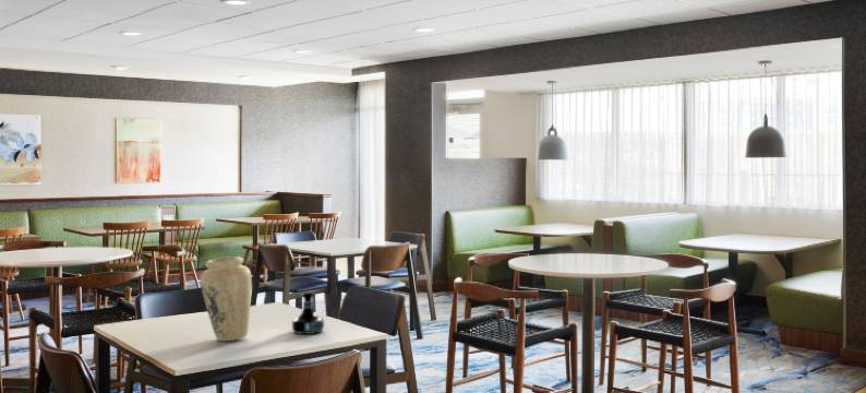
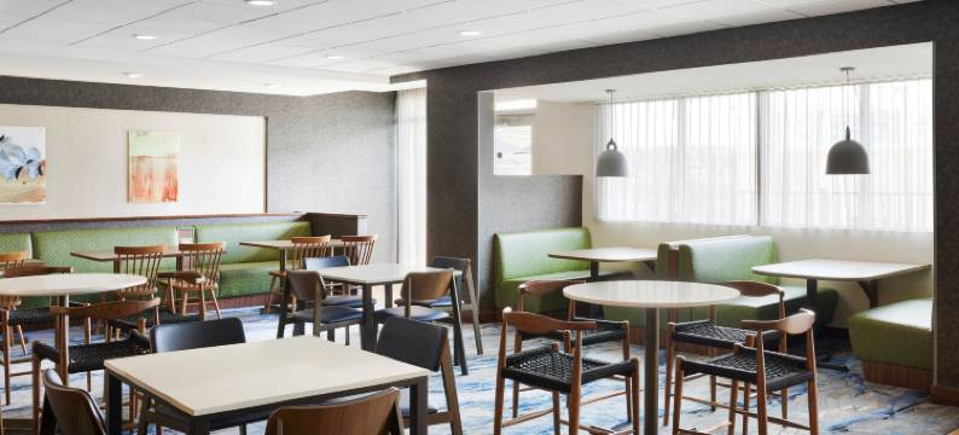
- tequila bottle (308, 311)
- vase (226, 298)
